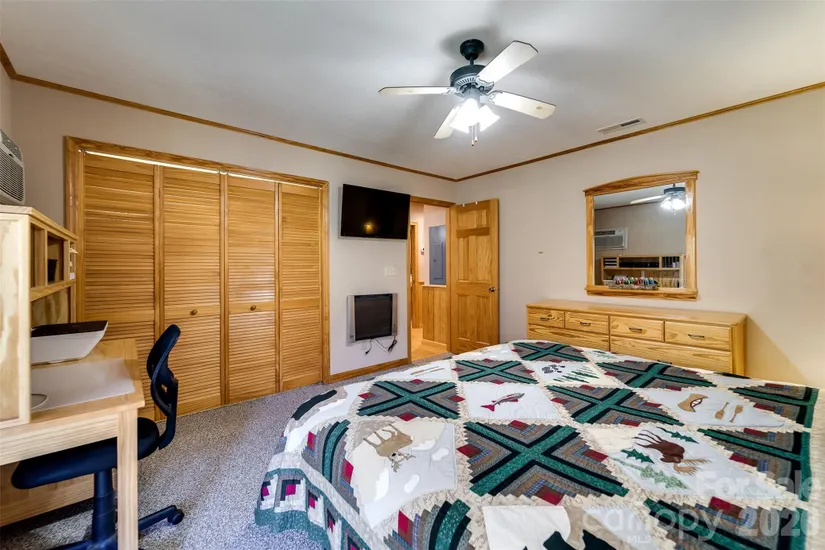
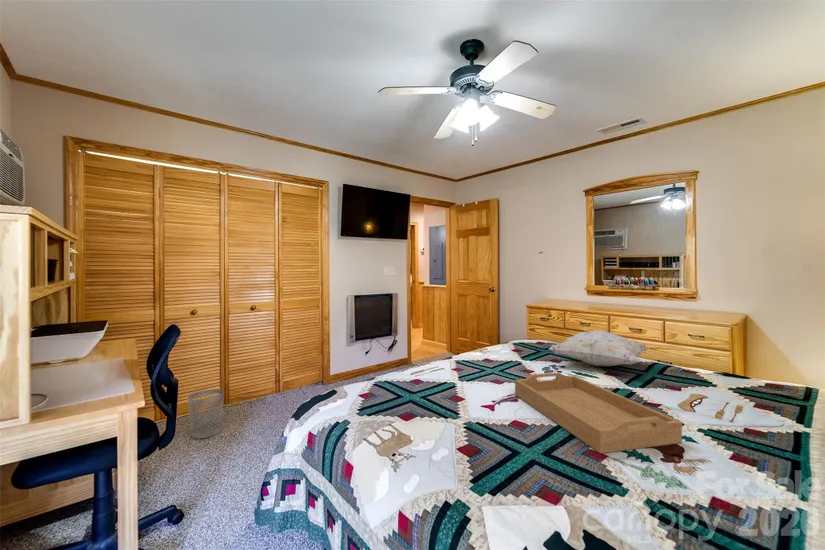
+ wastebasket (206, 413)
+ decorative pillow (599, 348)
+ serving tray (584, 403)
